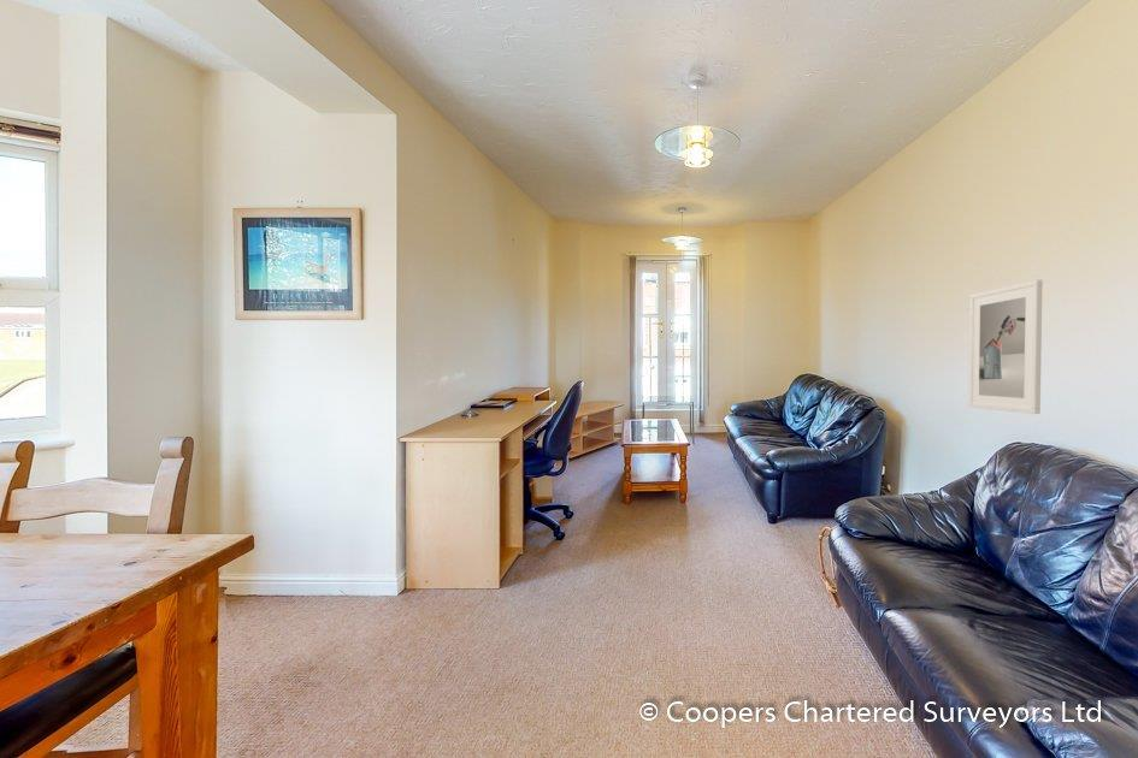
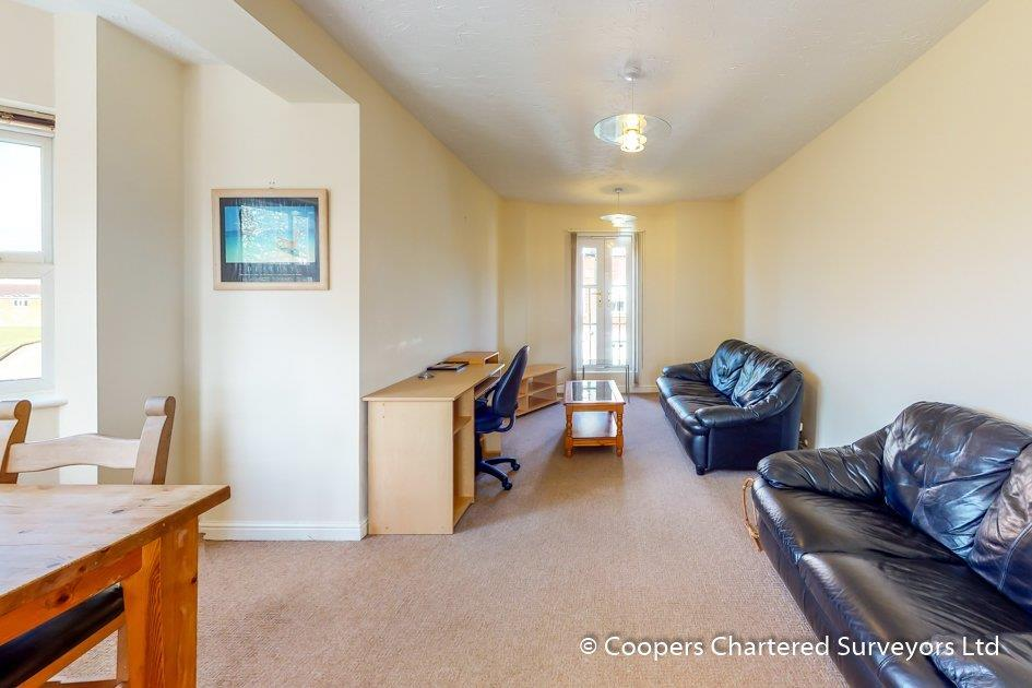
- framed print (1002, 349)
